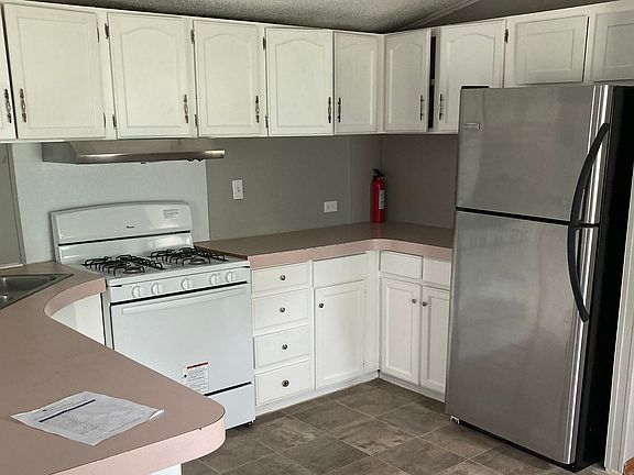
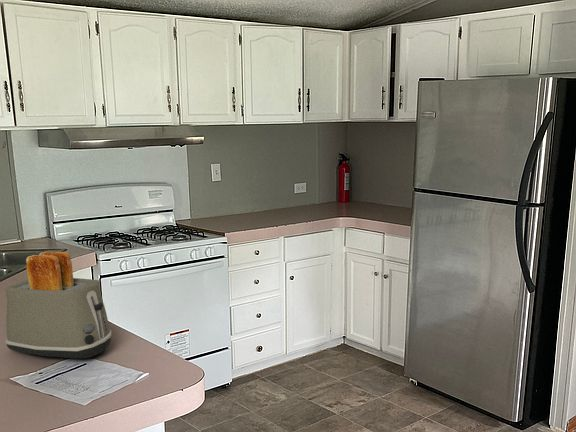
+ toaster (56, 303)
